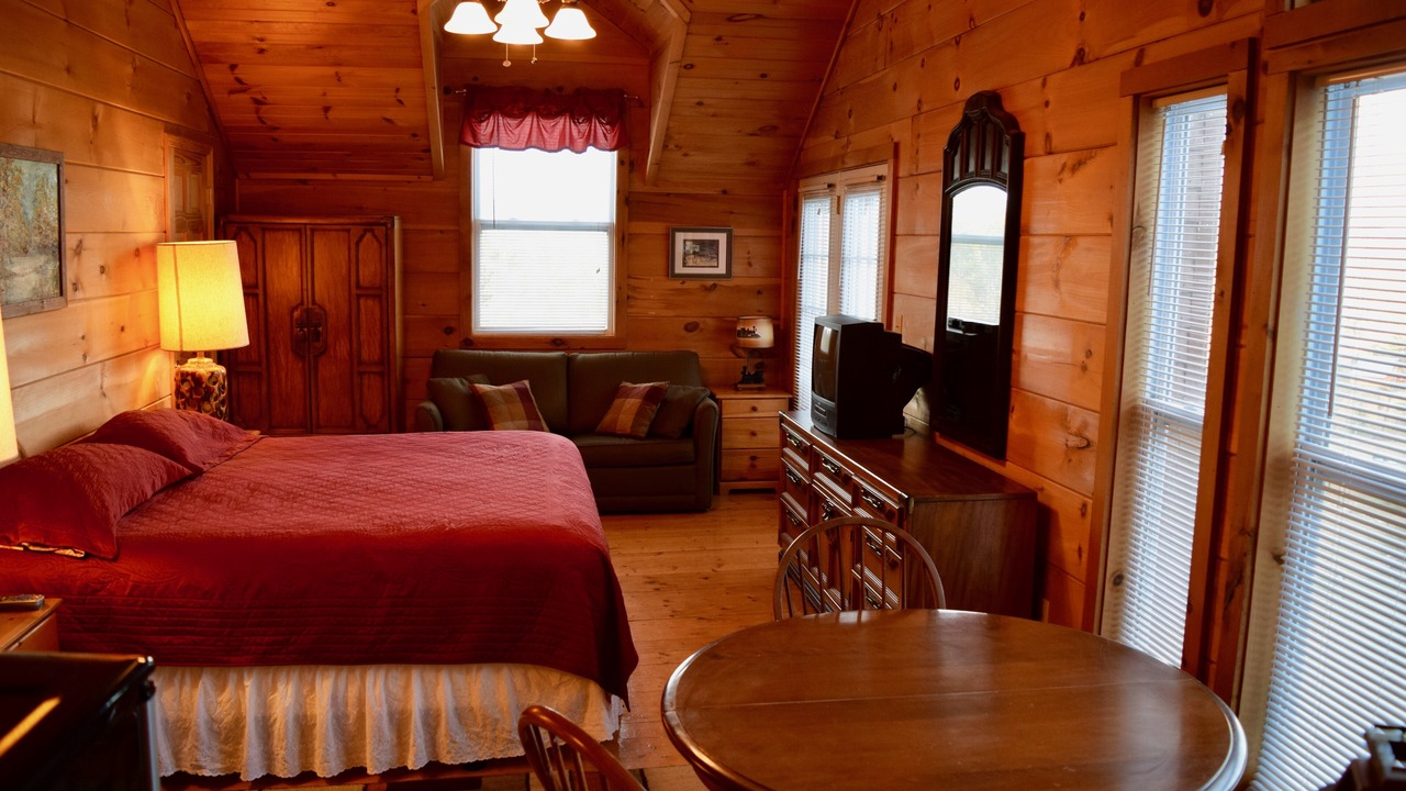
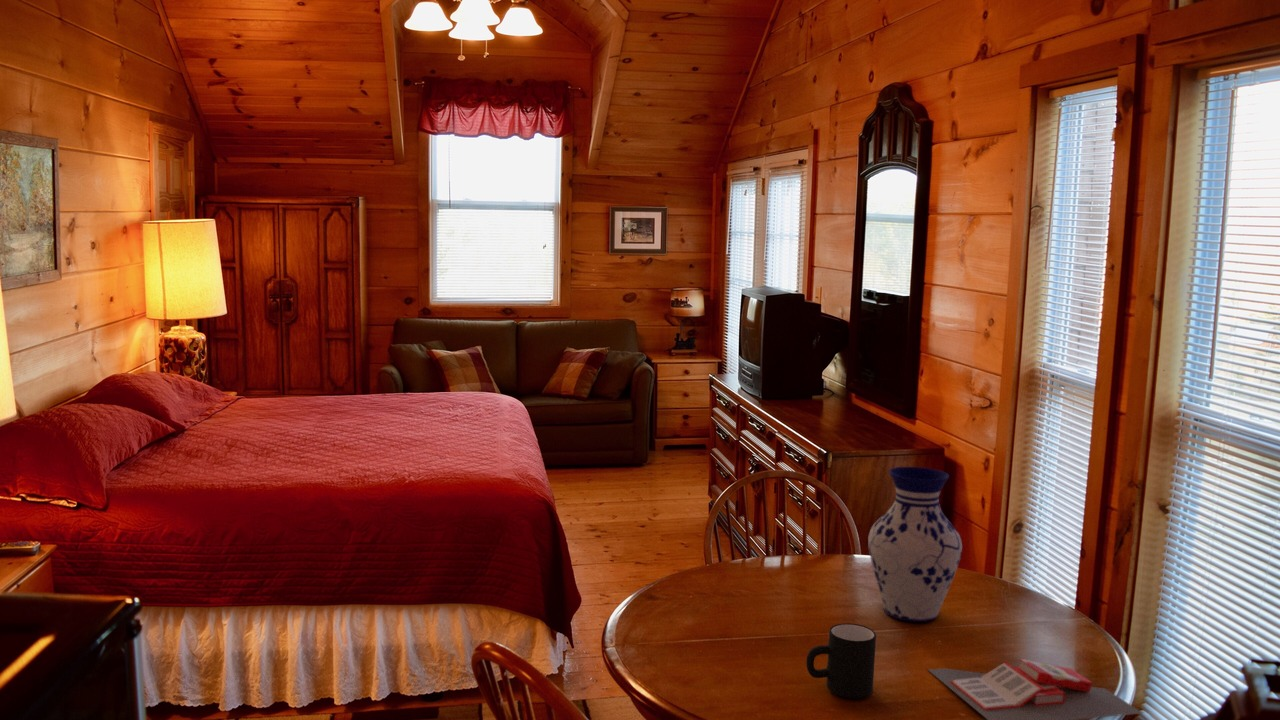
+ vase (914, 543)
+ mug (840, 660)
+ book (1031, 677)
